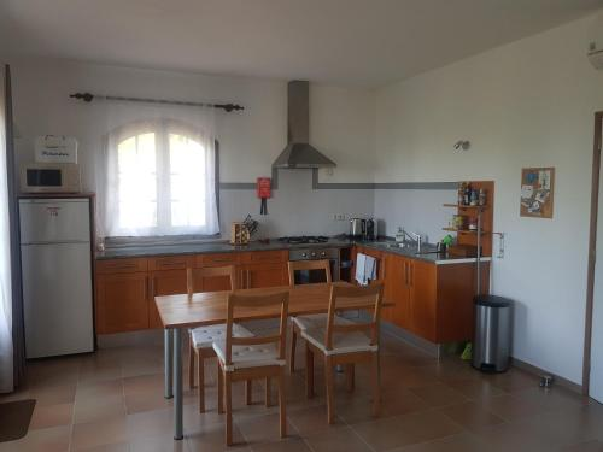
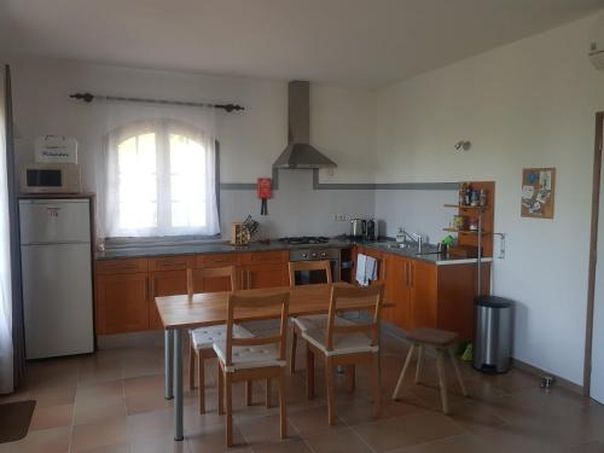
+ music stool (437, 362)
